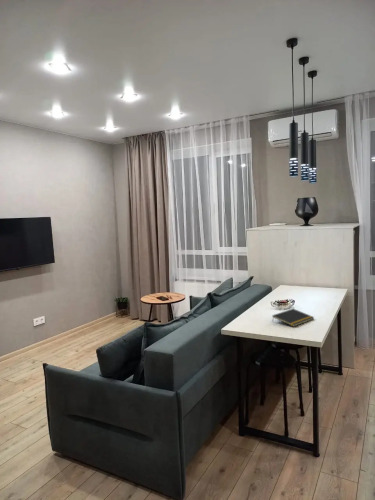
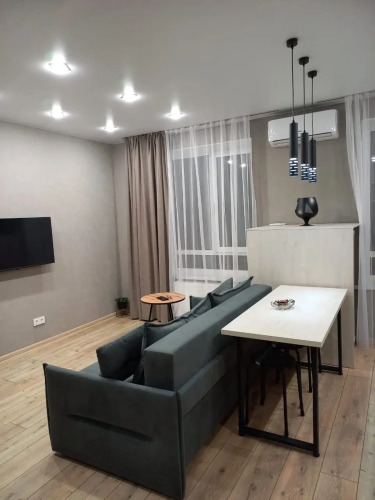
- notepad (293, 317)
